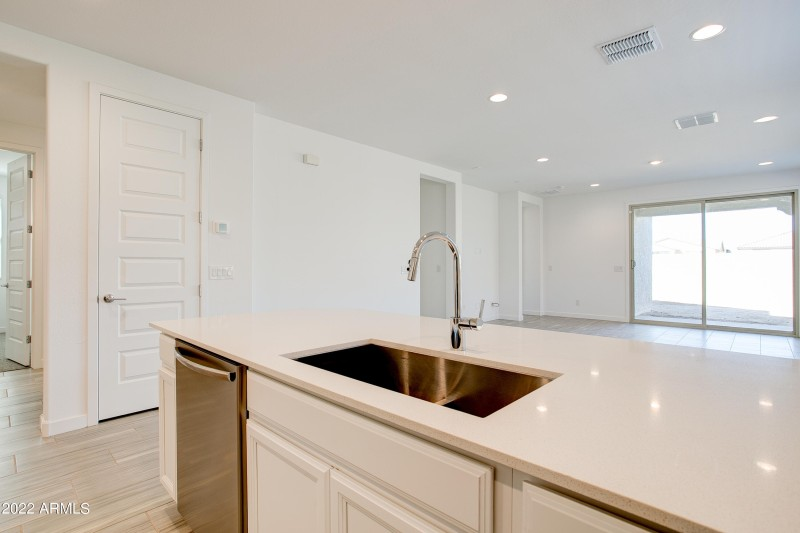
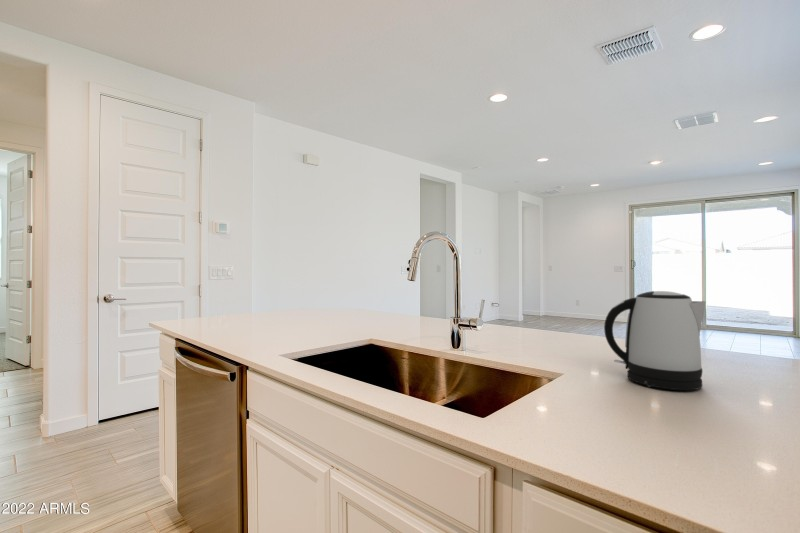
+ kettle (652, 335)
